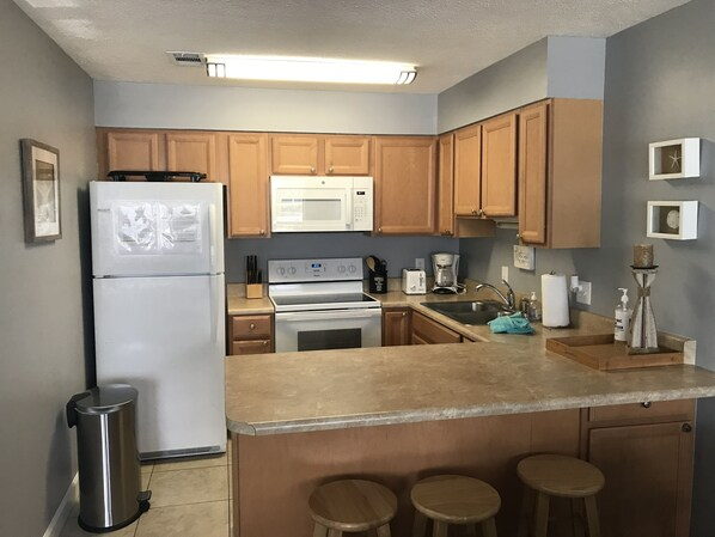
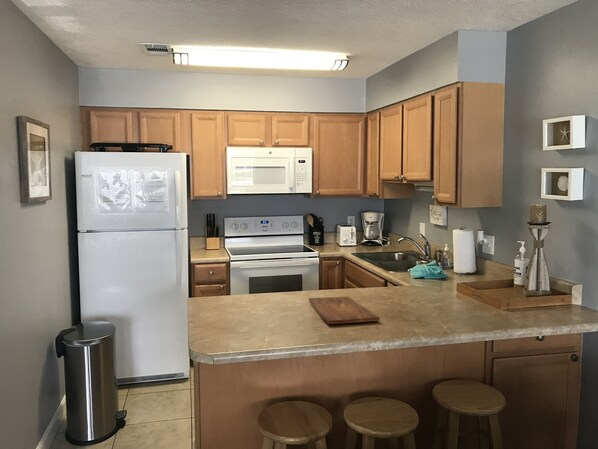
+ cutting board (339, 308)
